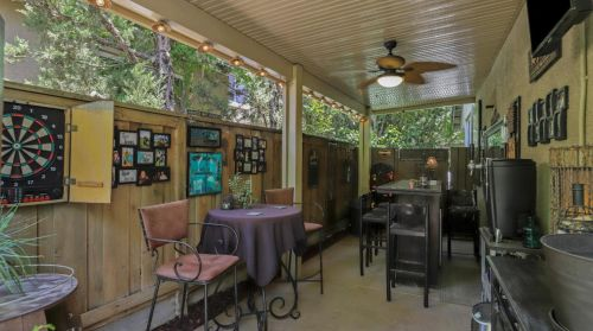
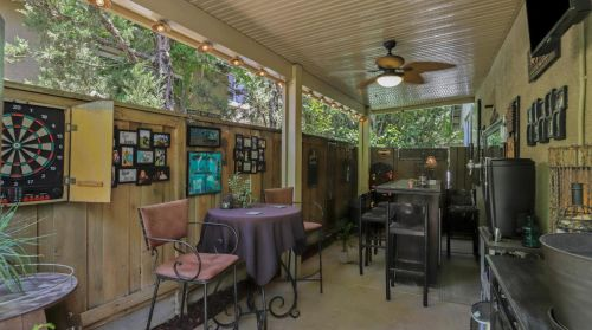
+ indoor plant (345, 240)
